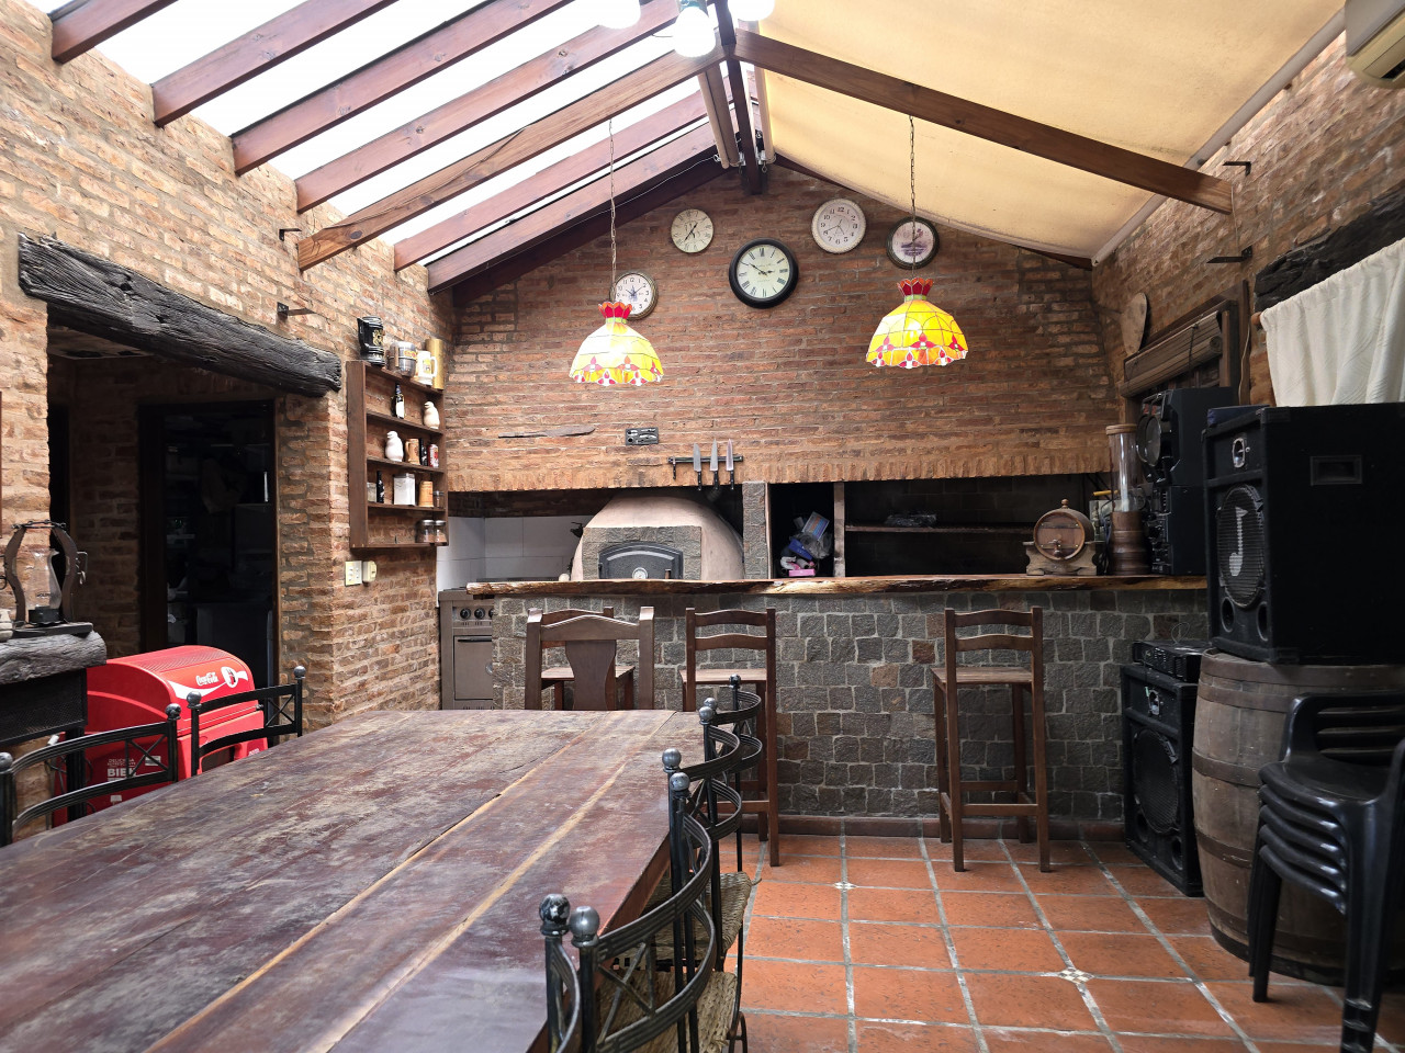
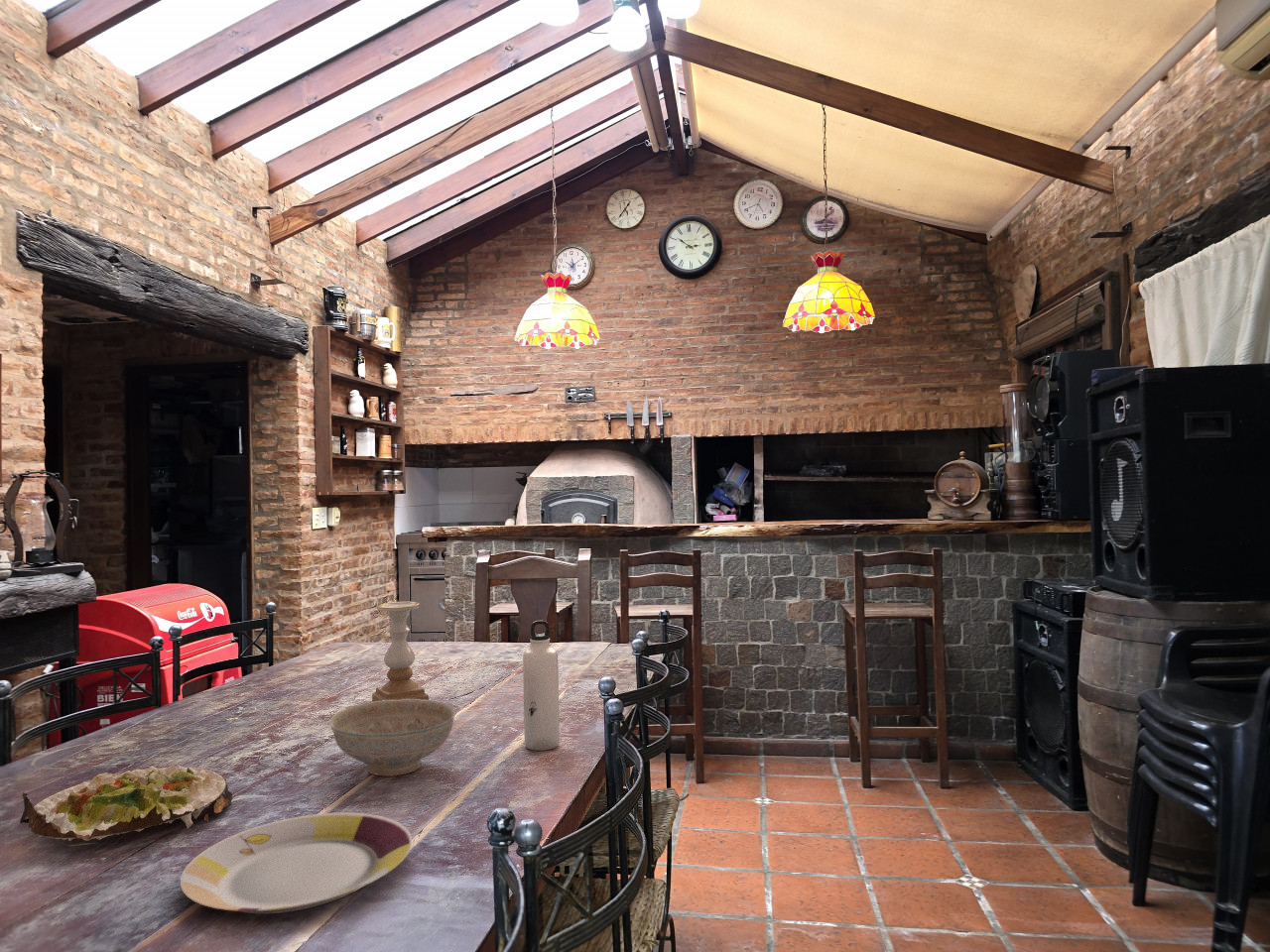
+ plate (302, 863)
+ salad plate (133, 794)
+ water bottle (541, 682)
+ candle holder (399, 653)
+ decorative bowl (394, 740)
